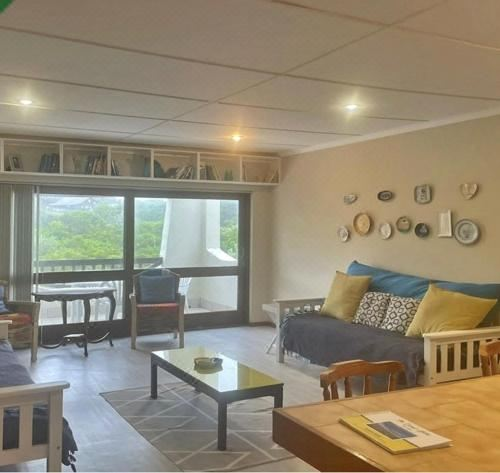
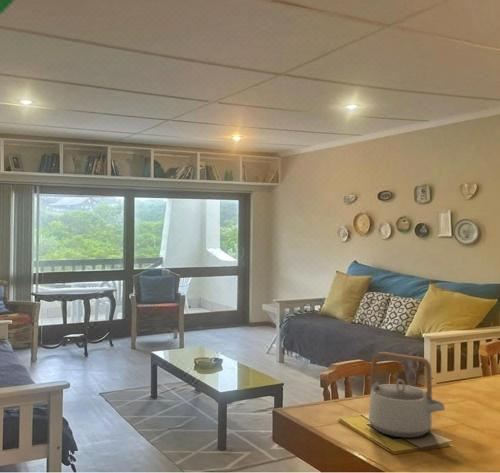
+ teapot (406, 392)
